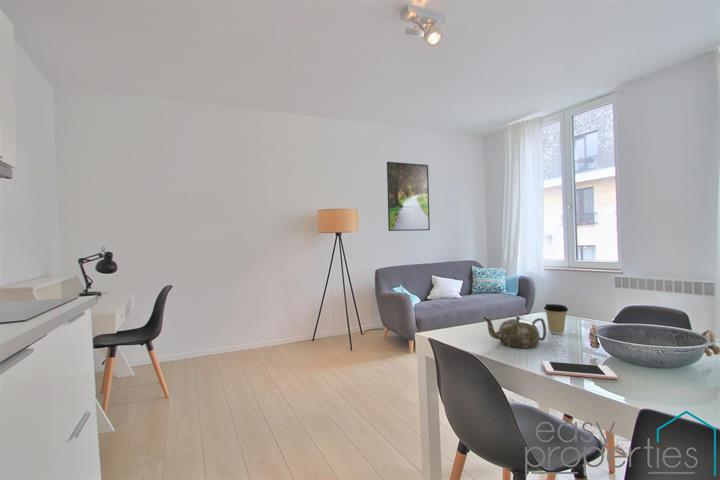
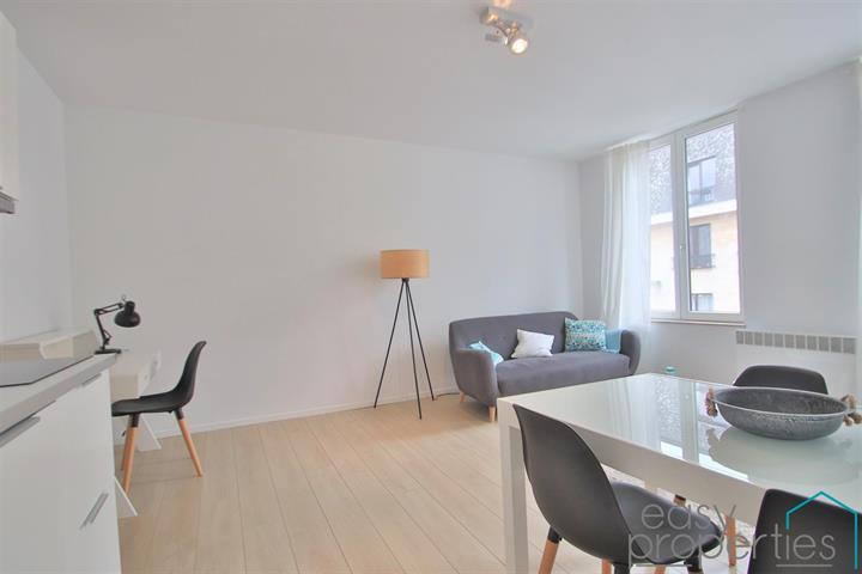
- coffee cup (556, 318)
- teapot (515, 329)
- cell phone (577, 369)
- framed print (408, 197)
